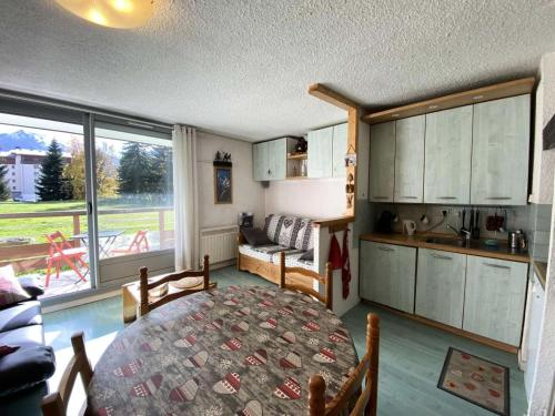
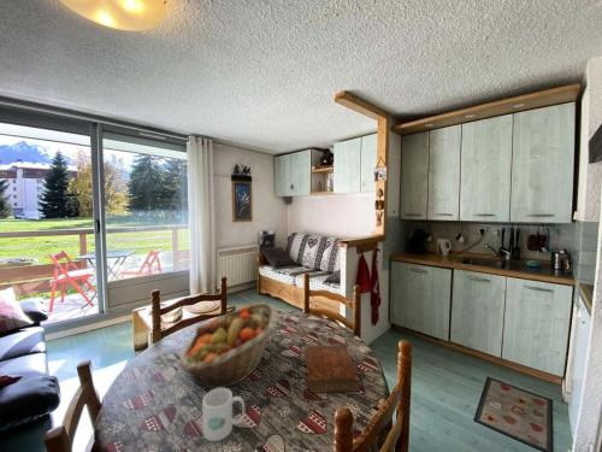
+ mug (224, 412)
+ fruit basket (232, 339)
+ bible (329, 365)
